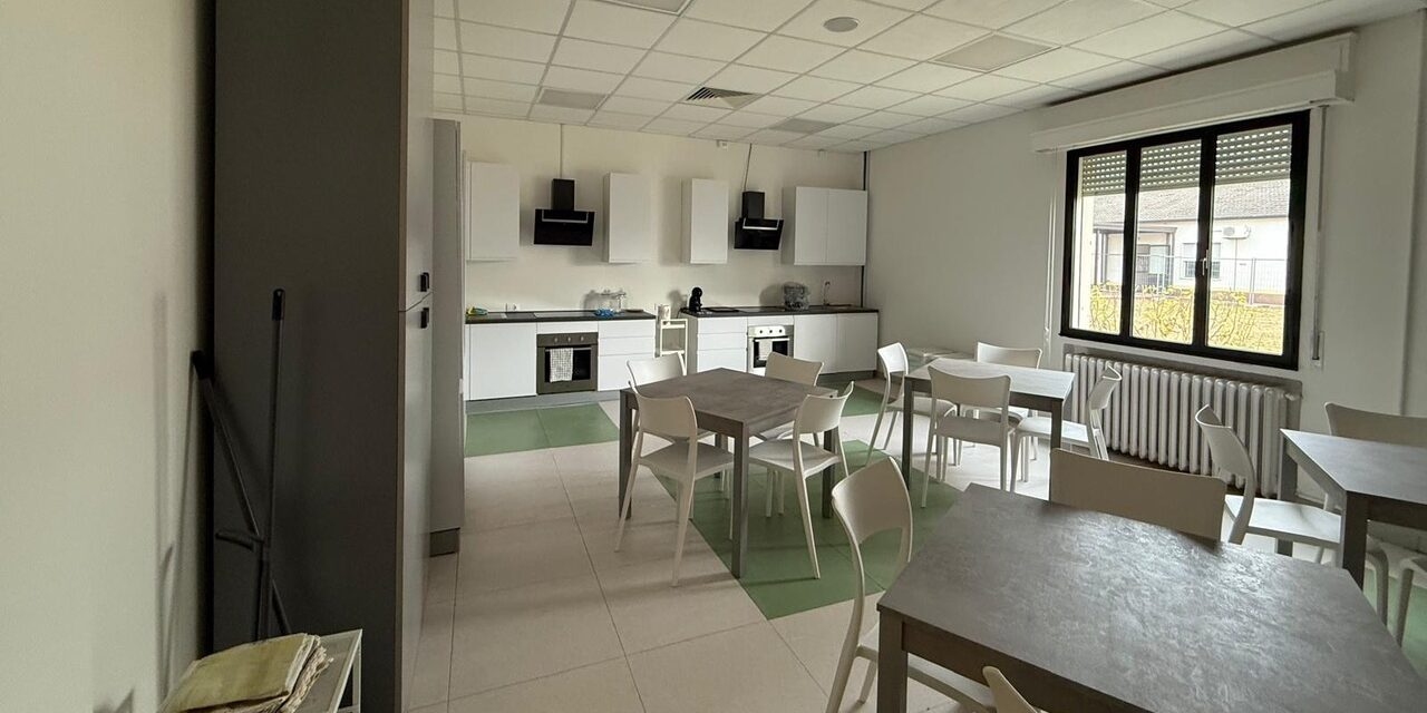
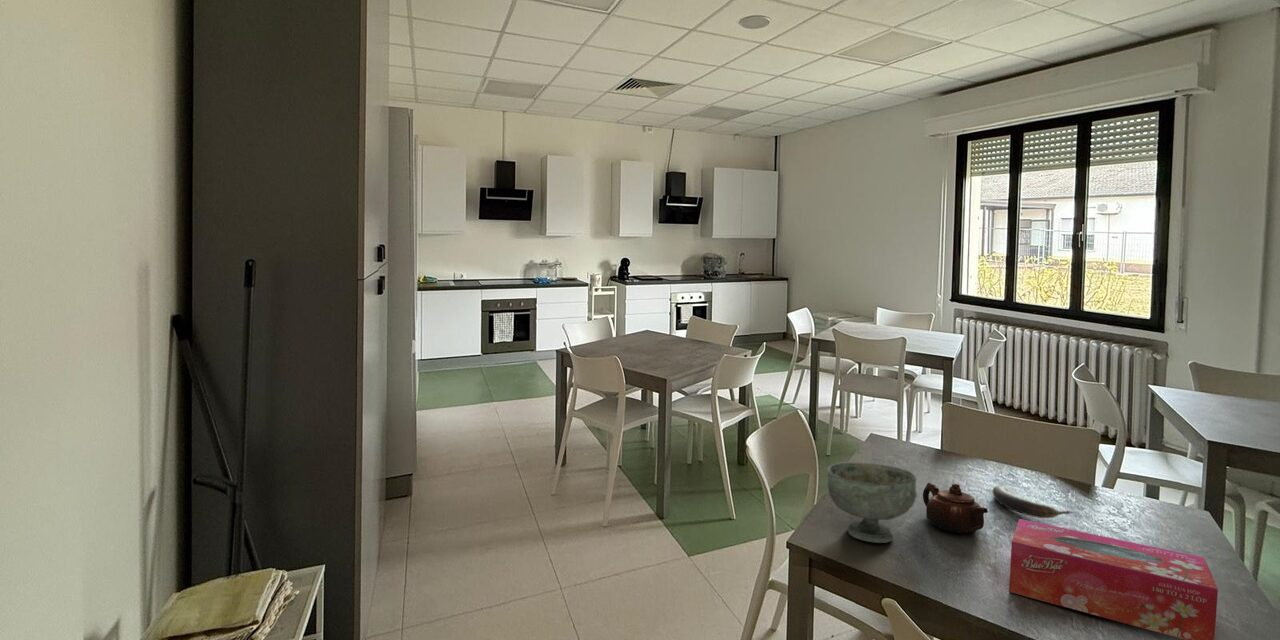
+ tissue box (1104, 575)
+ banana (1023, 502)
+ bowl (868, 501)
+ teapot (953, 504)
